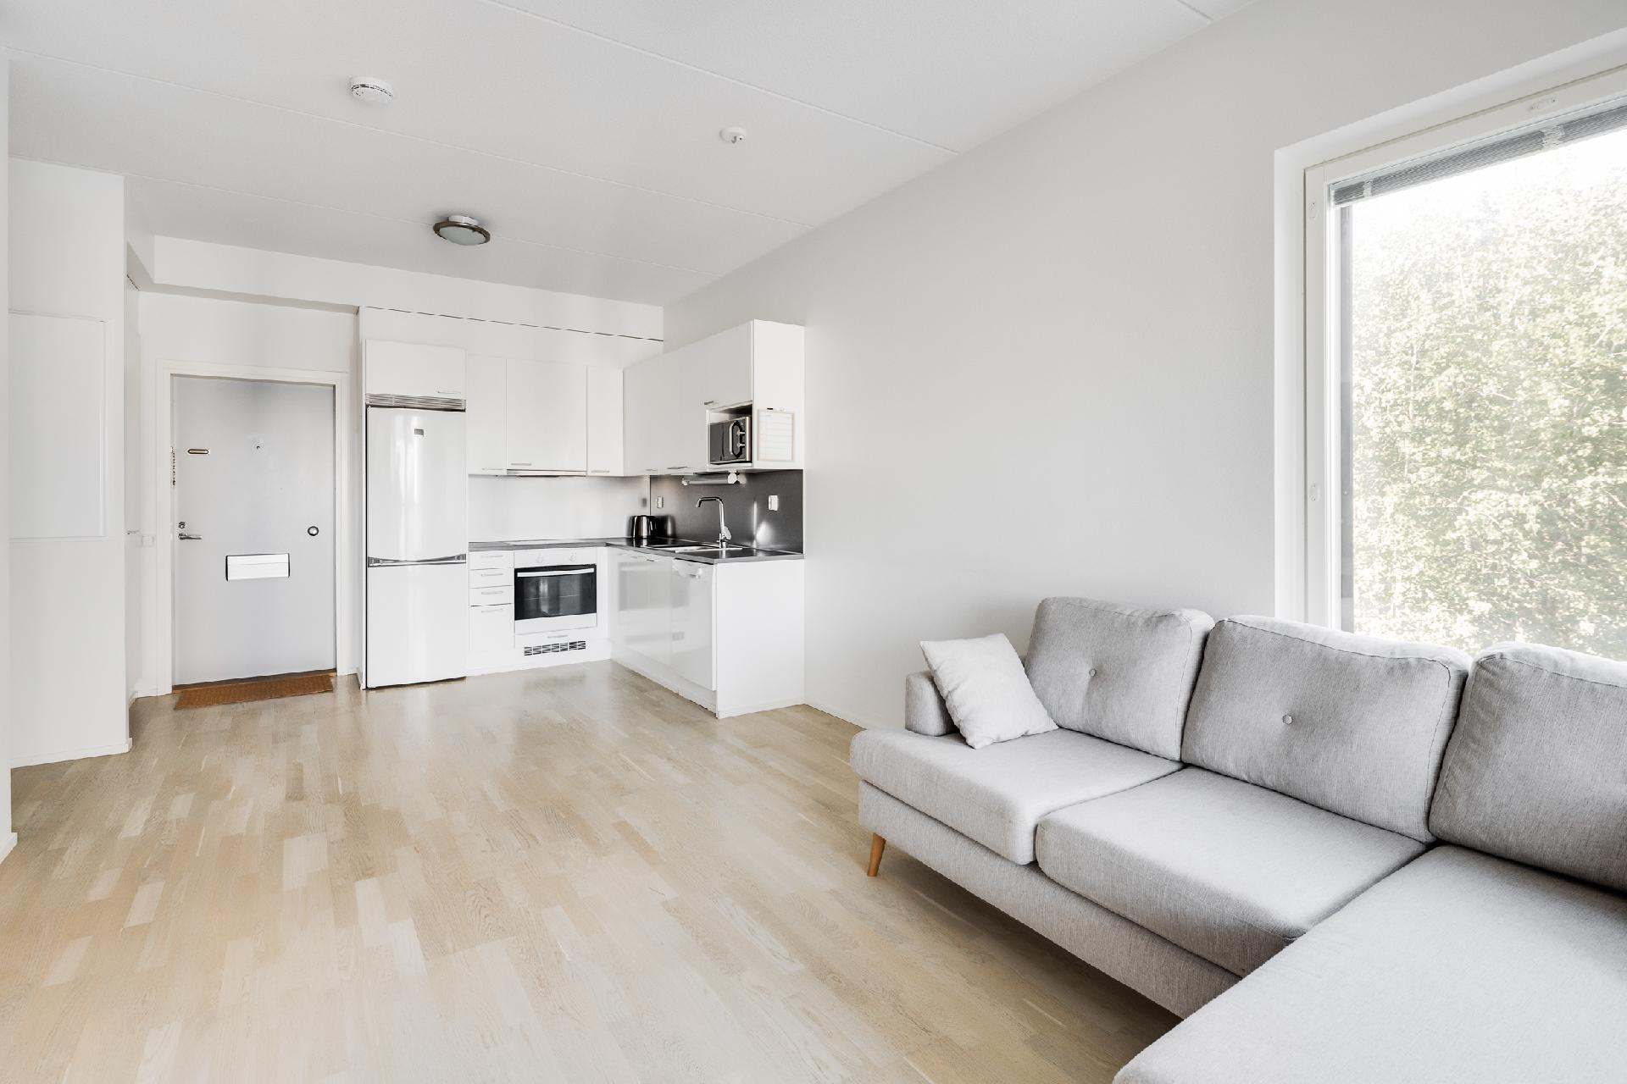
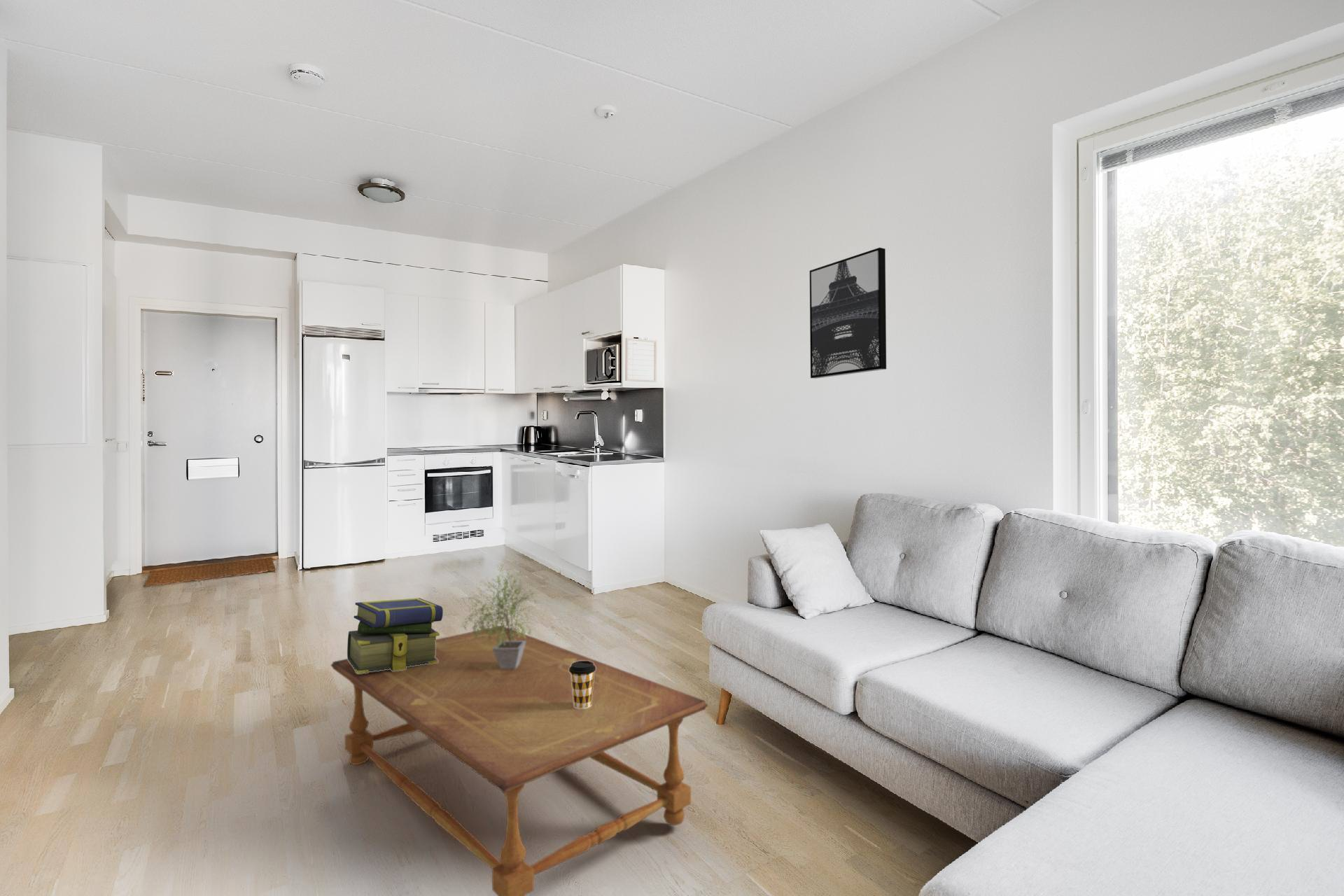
+ coffee table (502, 735)
+ coffee cup (582, 684)
+ potted plant (503, 617)
+ stack of books (396, 630)
+ wall art (846, 317)
